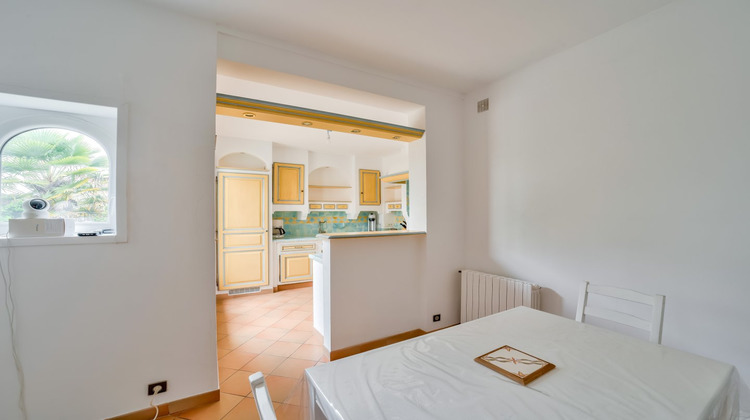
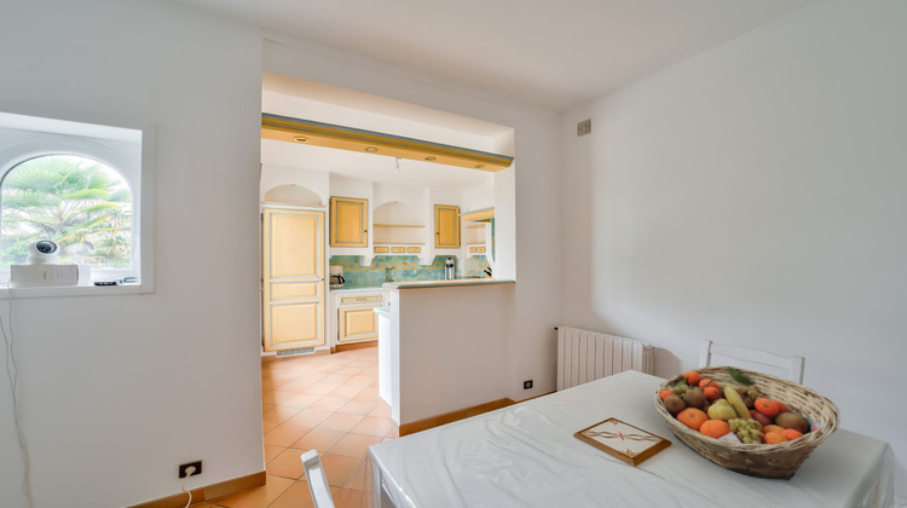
+ fruit basket (732, 412)
